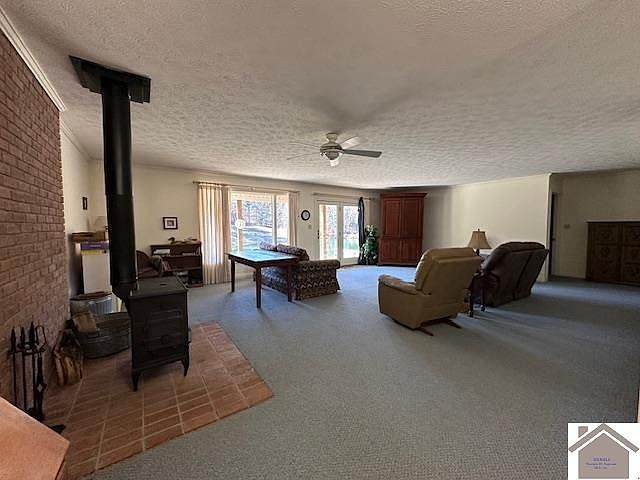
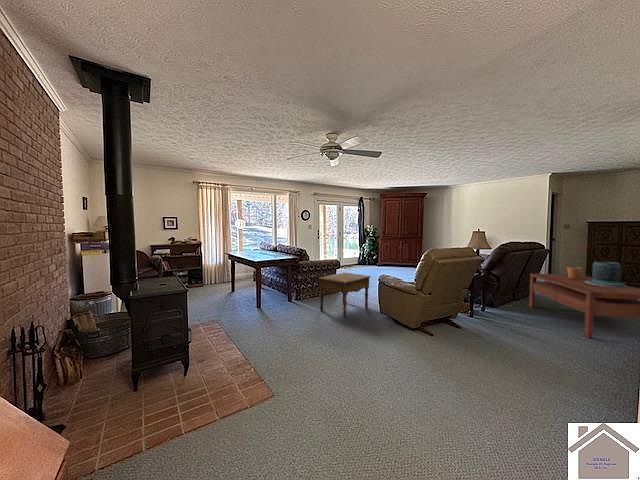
+ decorative urn (605, 273)
+ side table (344, 292)
+ coffee table (584, 301)
+ potted plant (572, 260)
